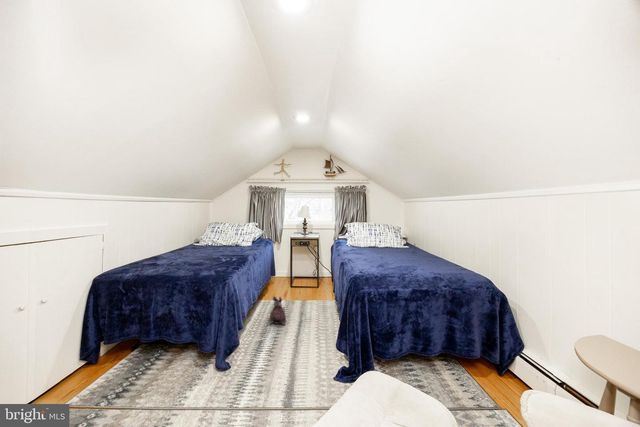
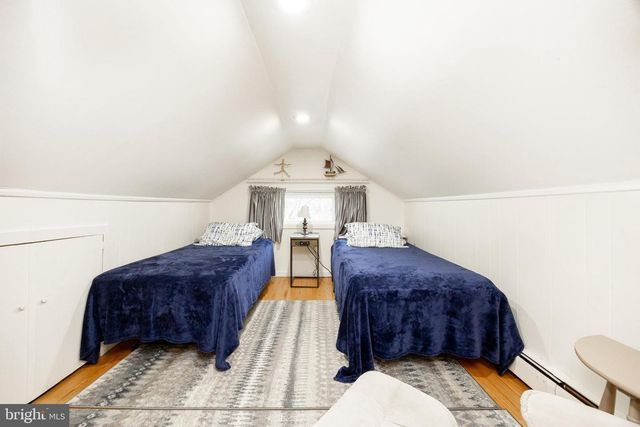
- plush toy (278, 308)
